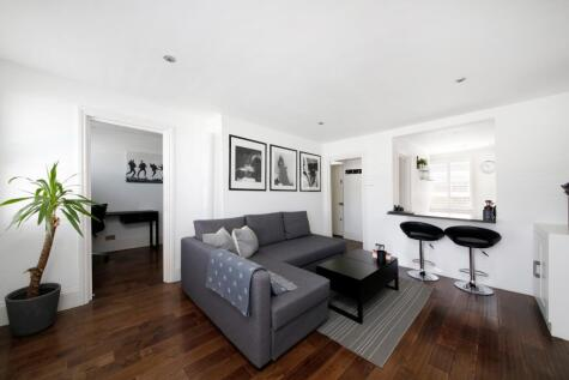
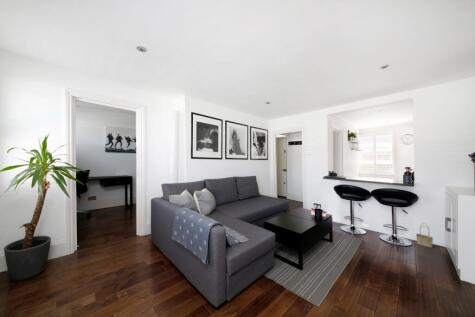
+ basket (424, 235)
